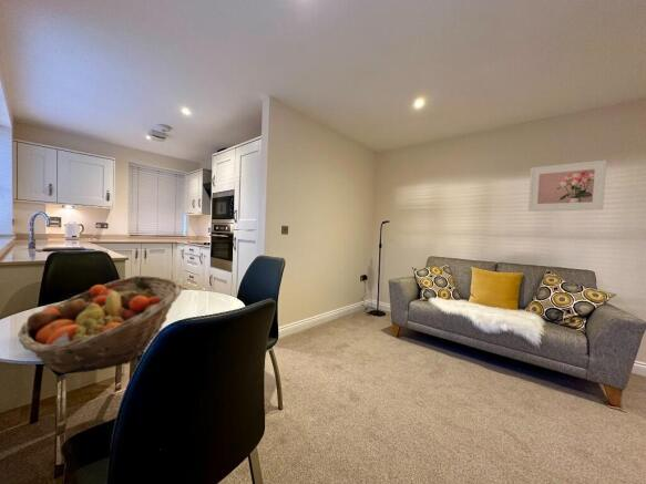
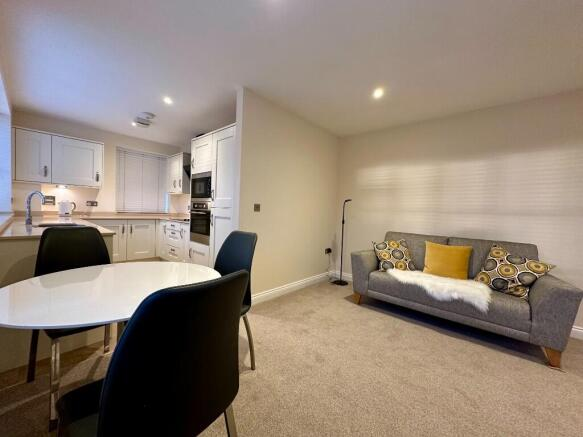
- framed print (564, 187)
- fruit basket (109, 316)
